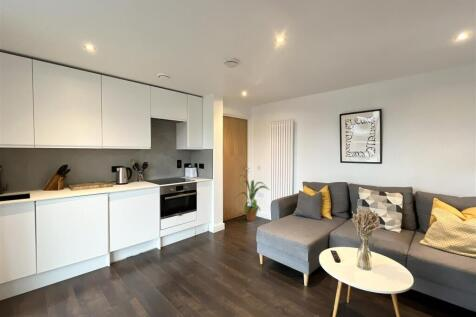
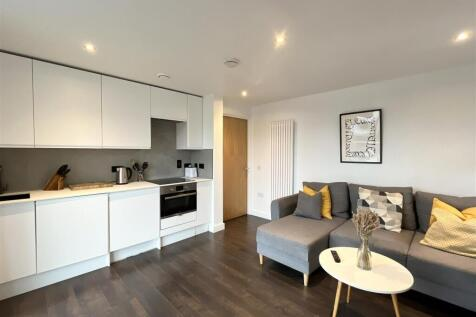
- house plant (253, 198)
